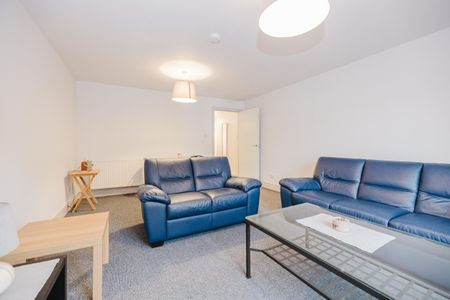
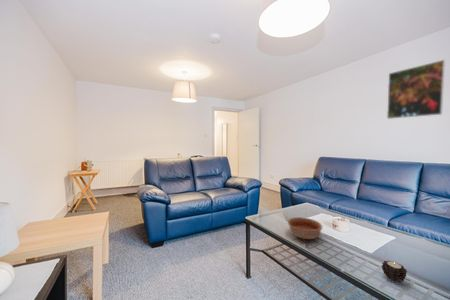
+ bowl (304, 229)
+ candle (393, 270)
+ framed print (413, 92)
